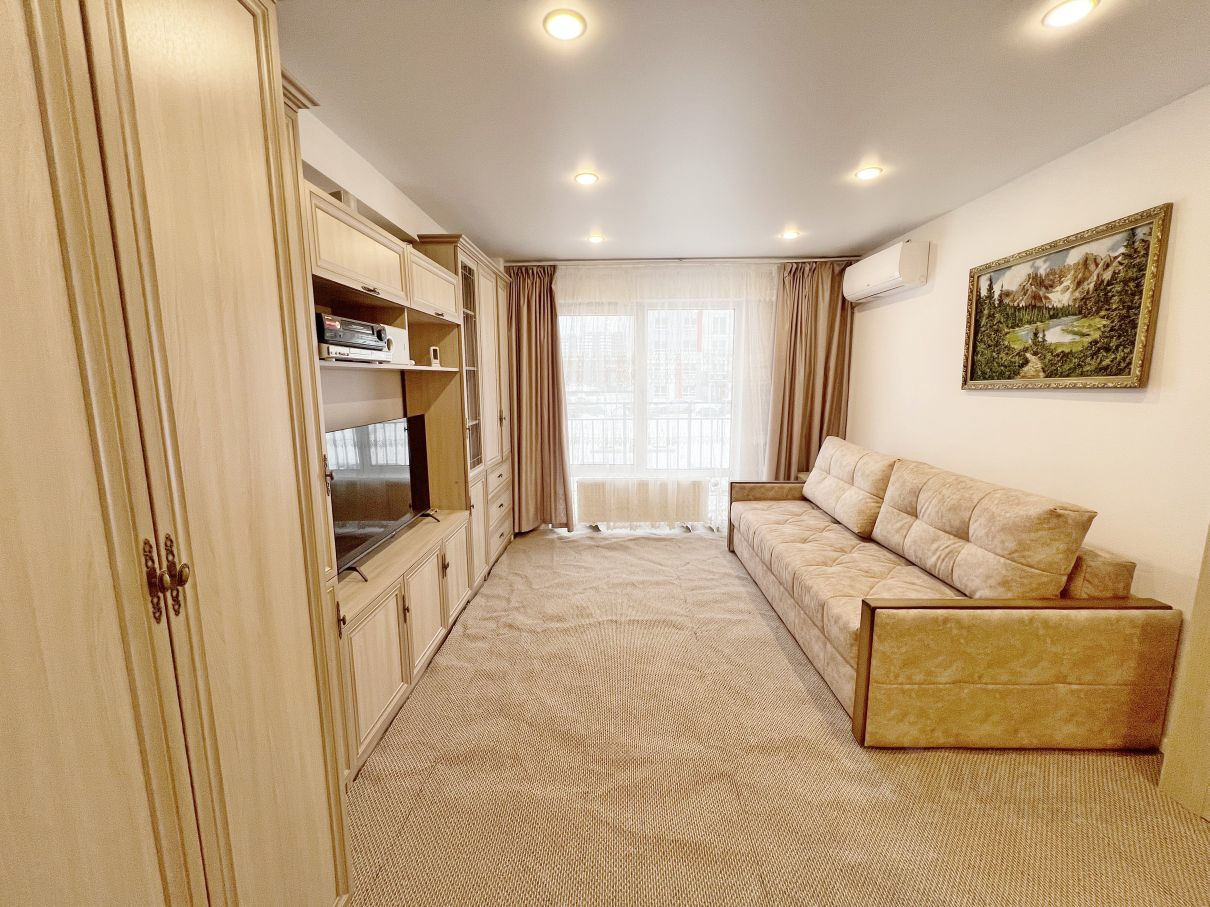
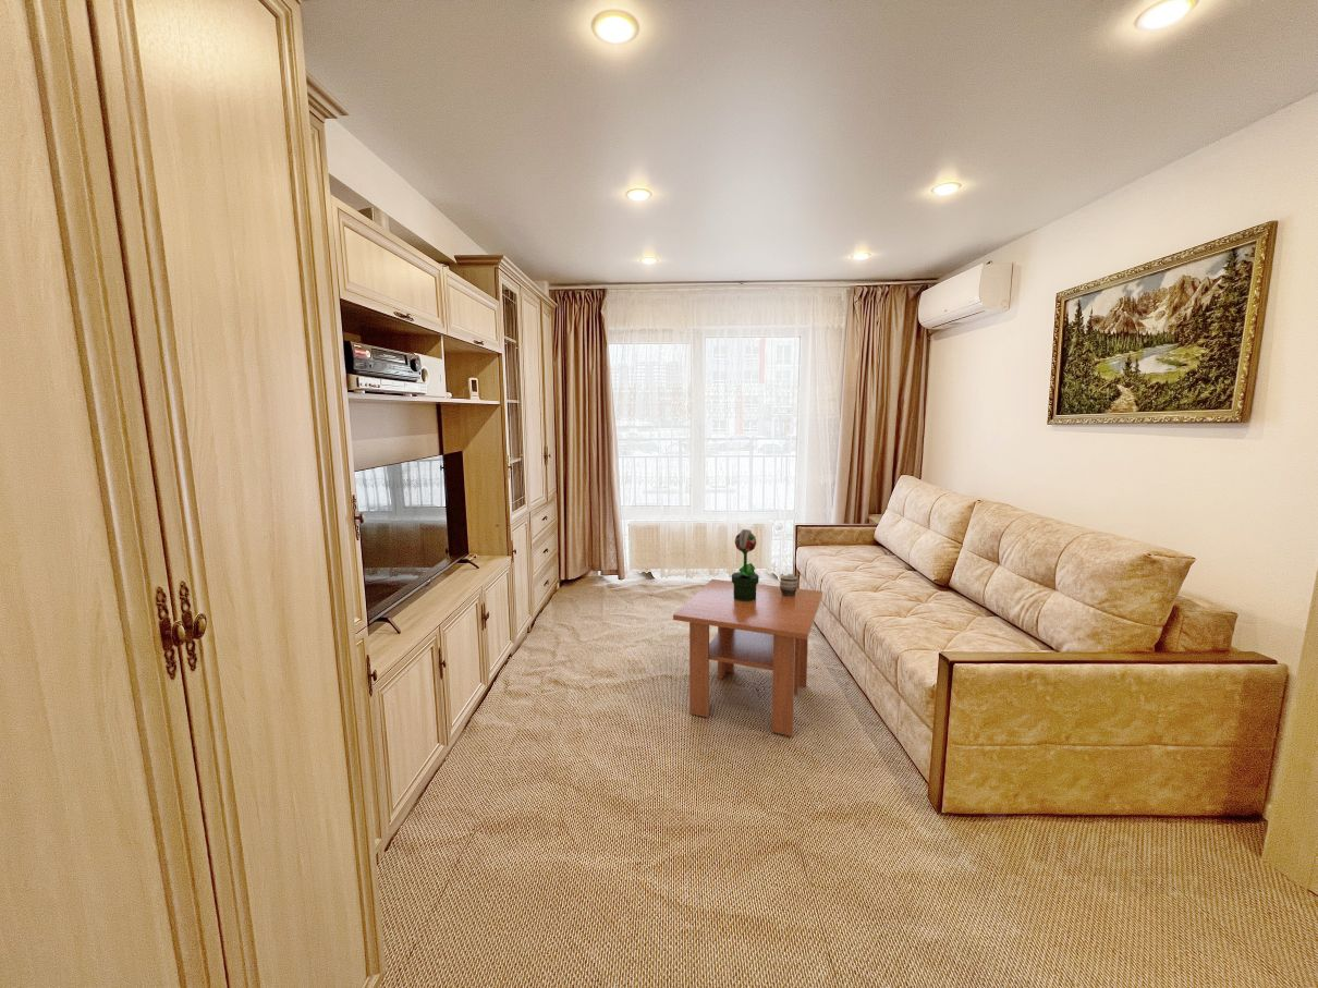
+ coffee table (752, 650)
+ potted flower (745, 563)
+ mug (788, 584)
